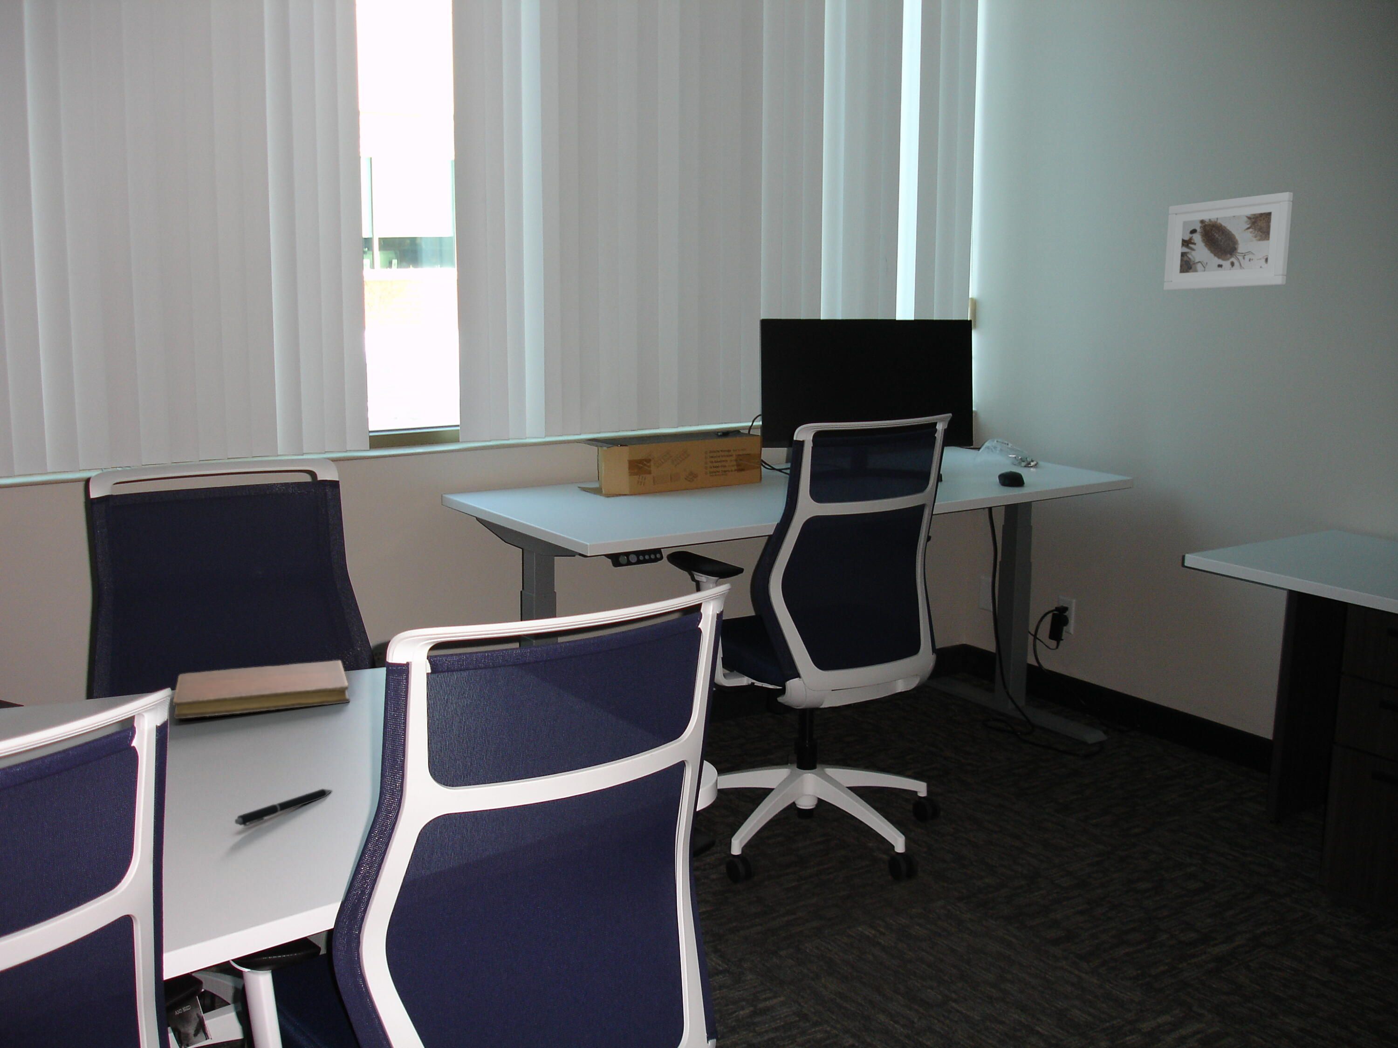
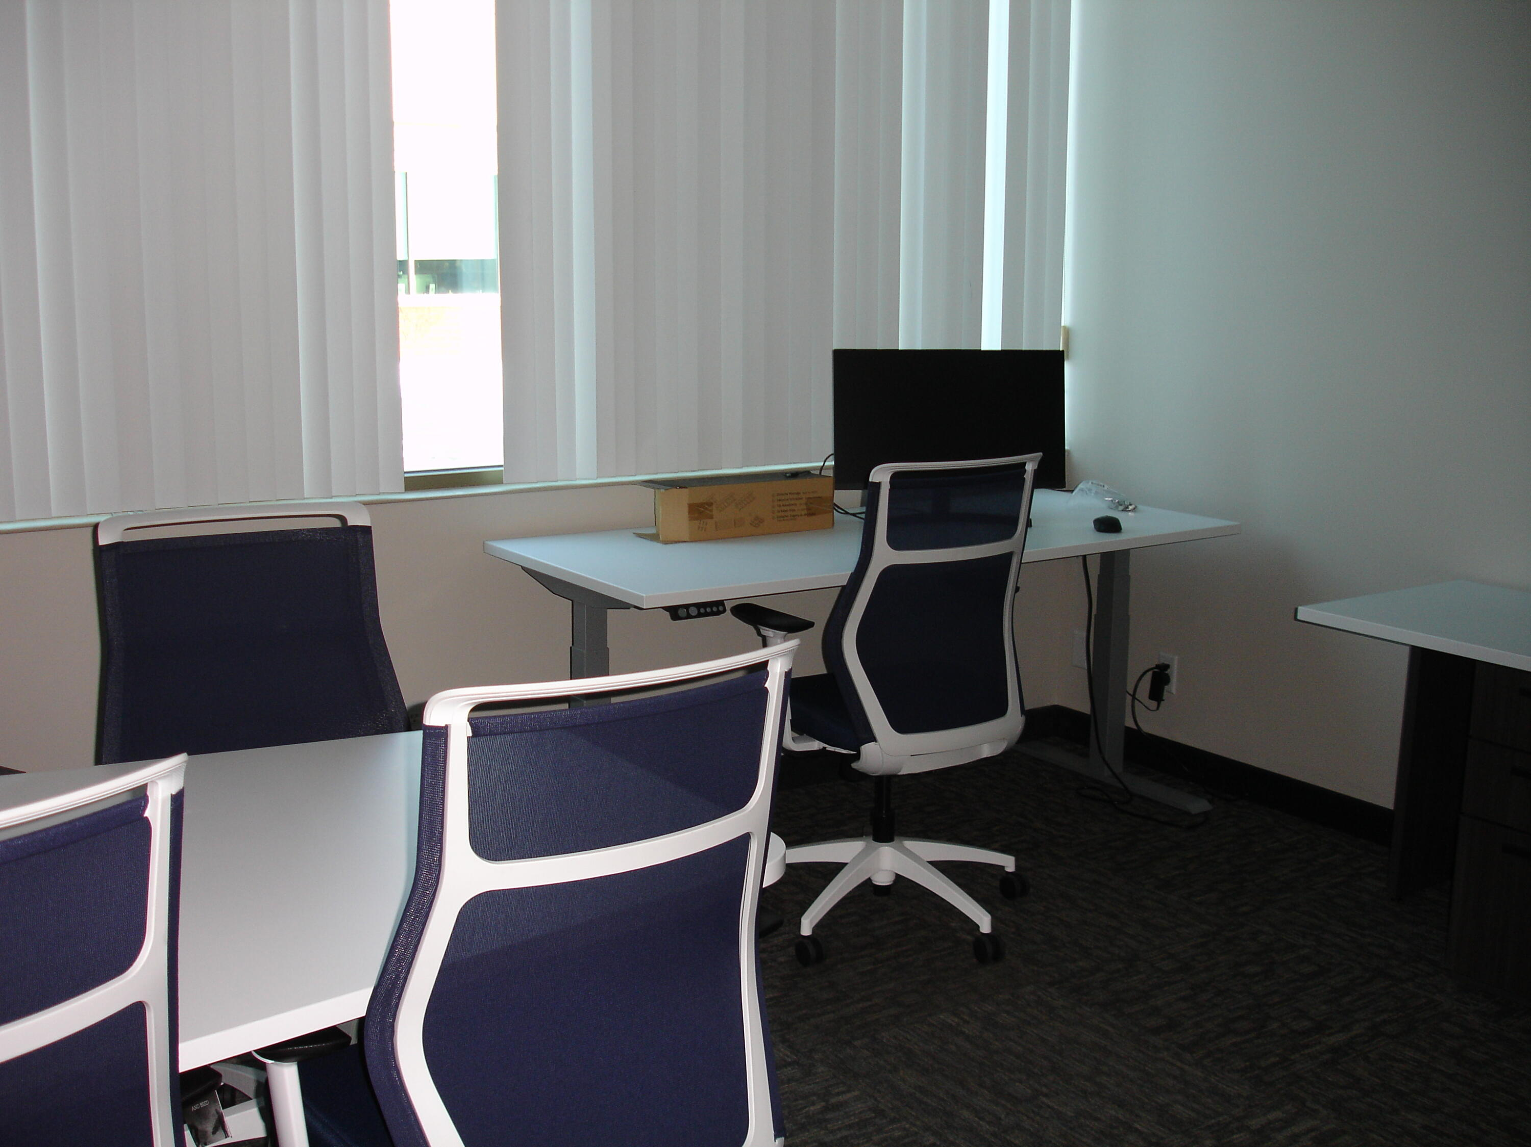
- pen (286, 805)
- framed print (1225, 243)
- notebook (263, 687)
